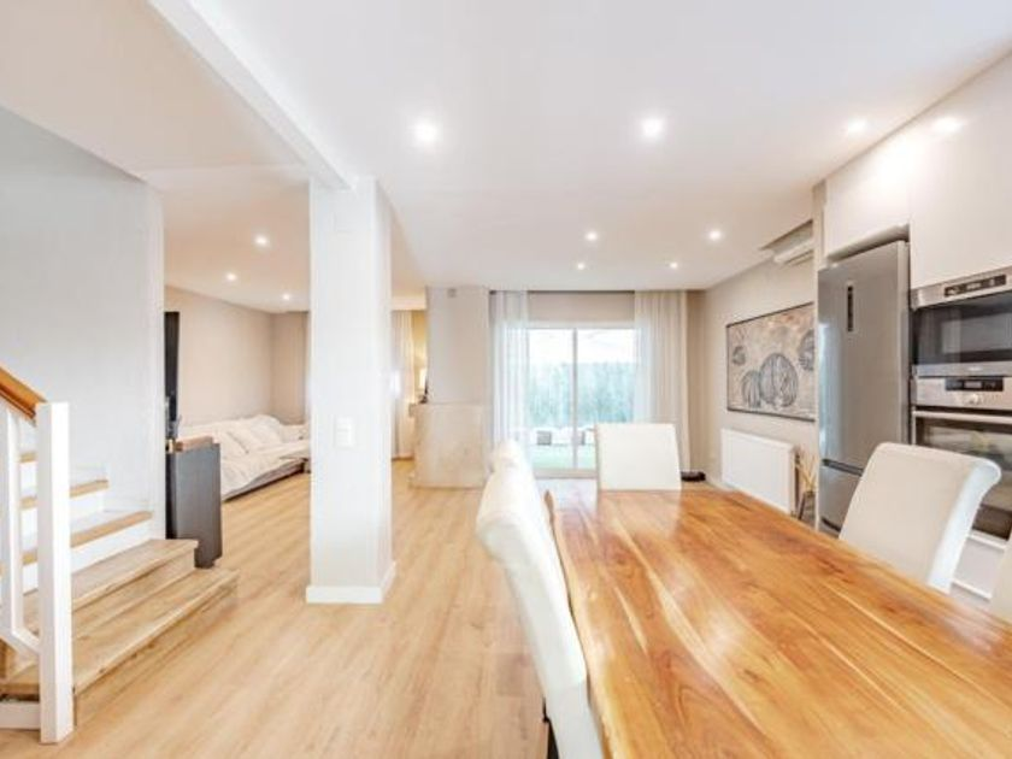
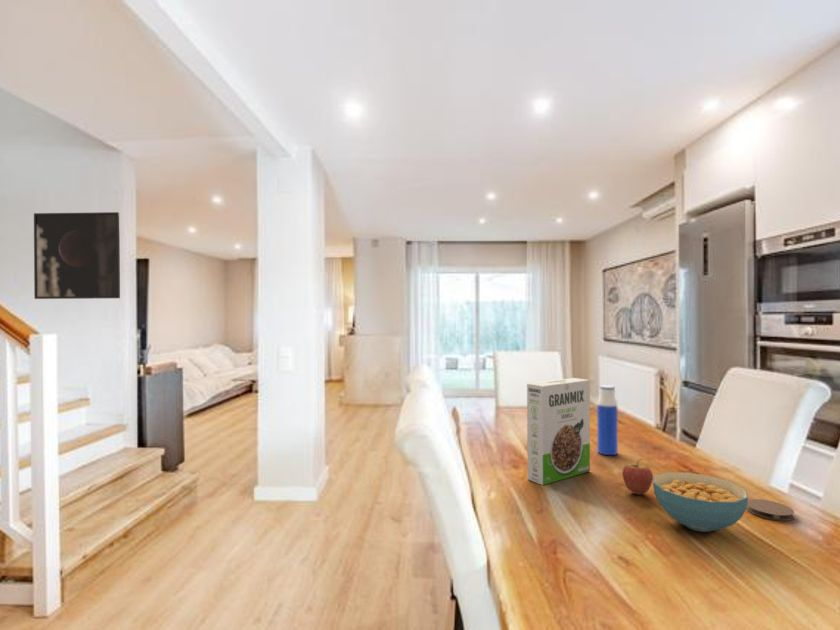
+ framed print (76, 255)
+ fruit (637, 475)
+ coaster (769, 509)
+ cereal box (559, 428)
+ cereal bowl (698, 506)
+ water bottle (607, 419)
